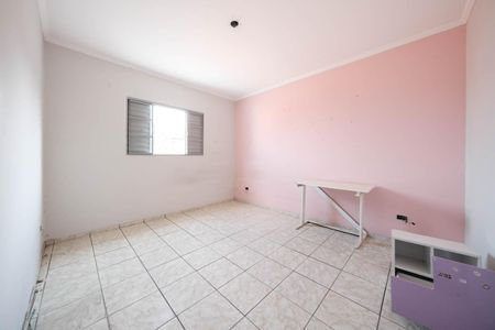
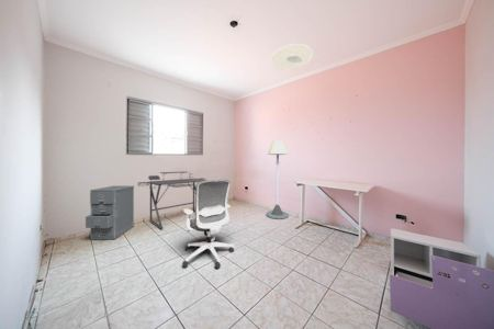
+ filing cabinet (112, 211)
+ ceiling light (291, 56)
+ floor lamp (277, 178)
+ office chair (207, 216)
+ desk (179, 186)
